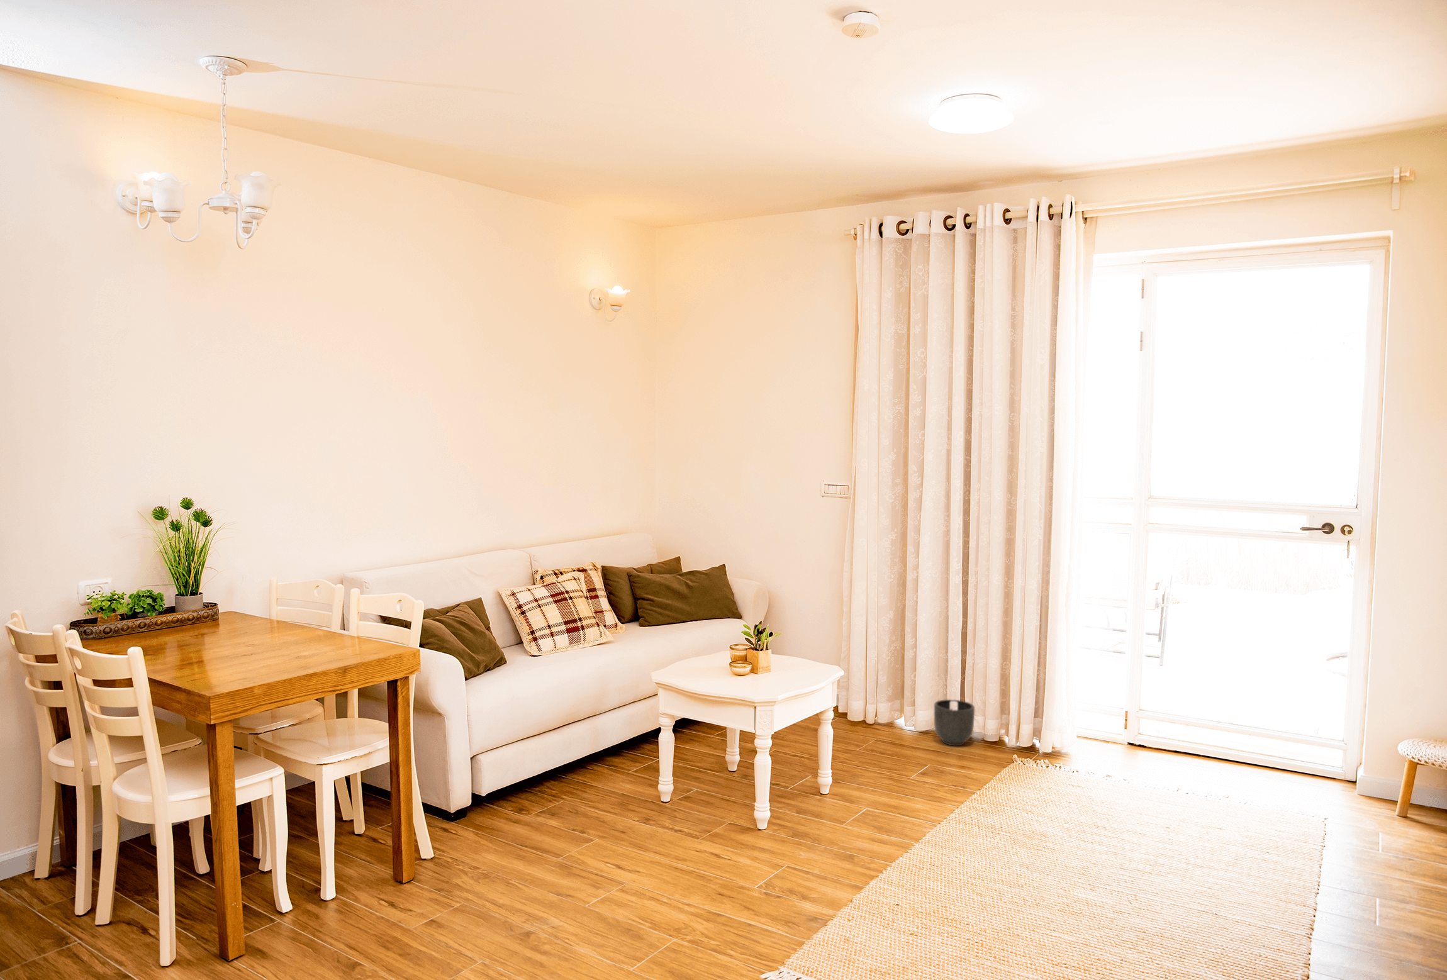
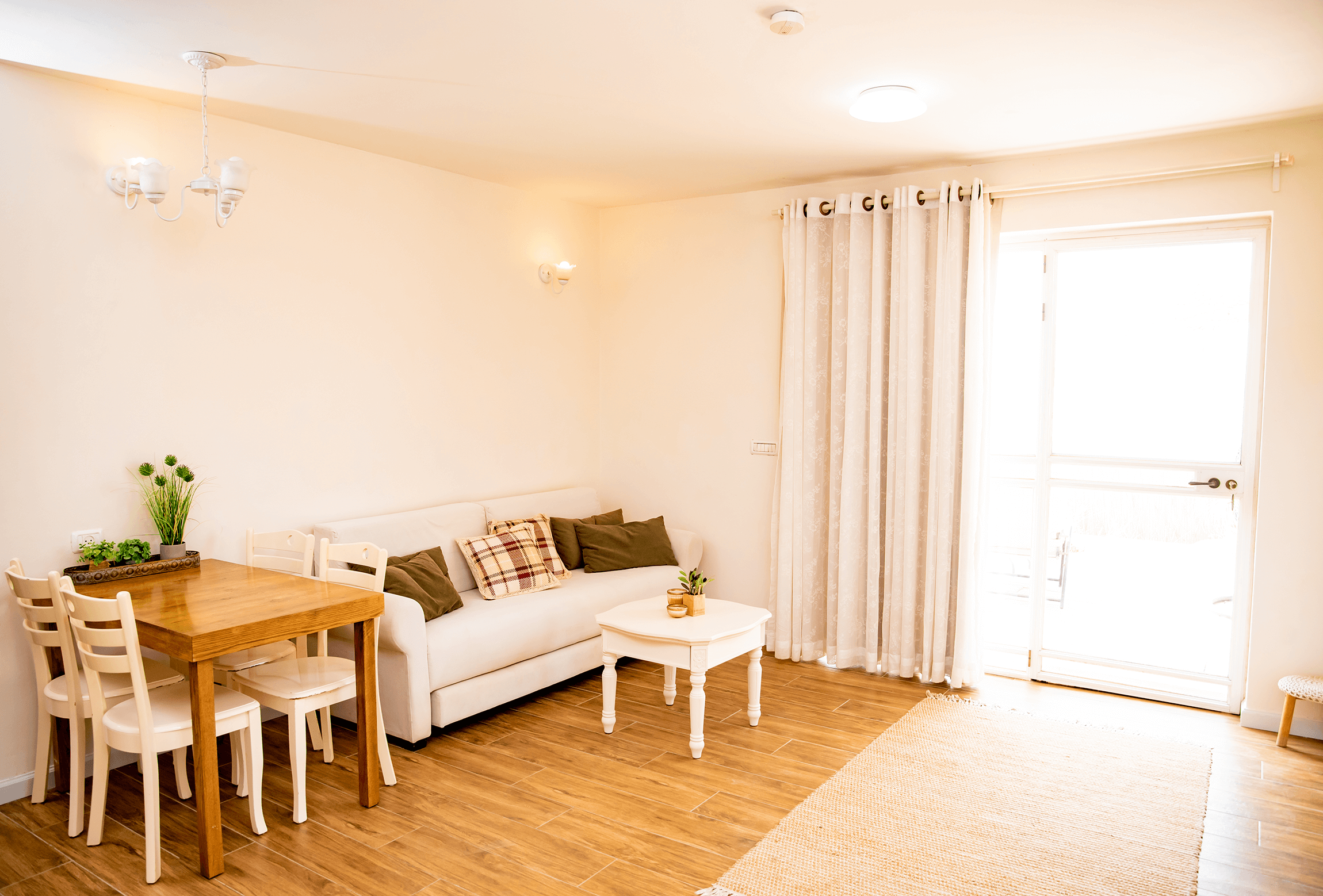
- planter (954, 723)
